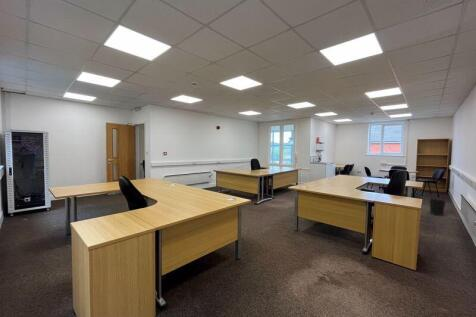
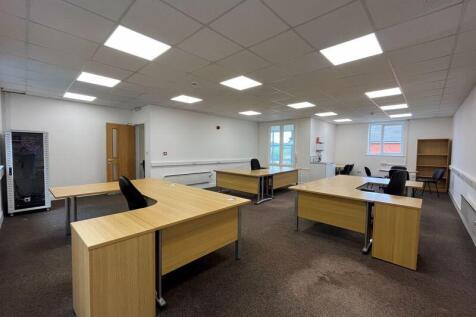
- wastebasket (436, 207)
